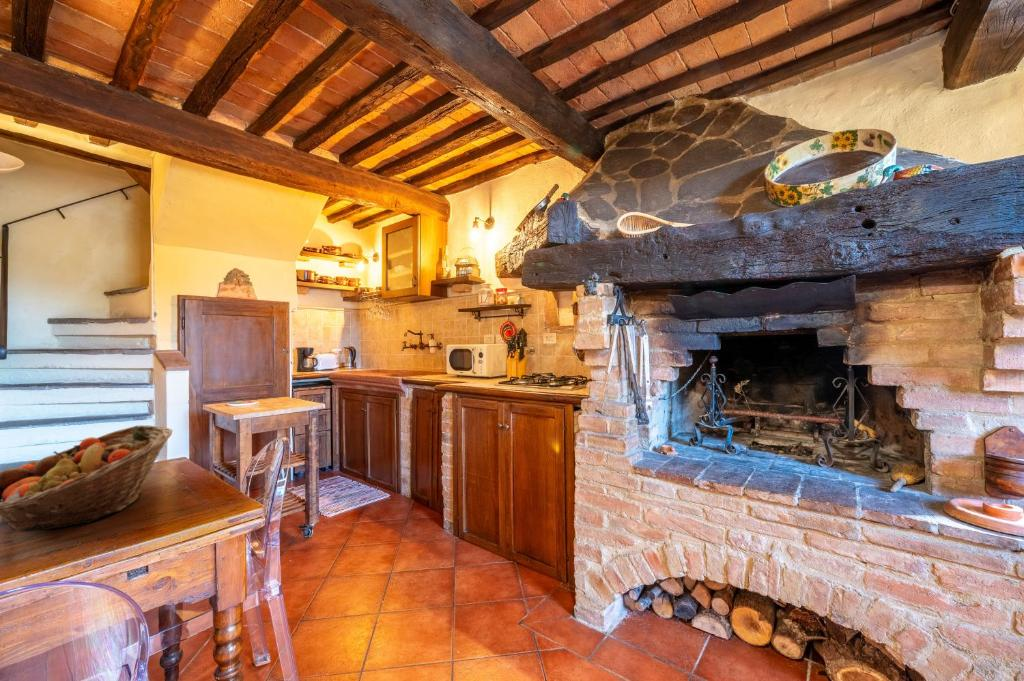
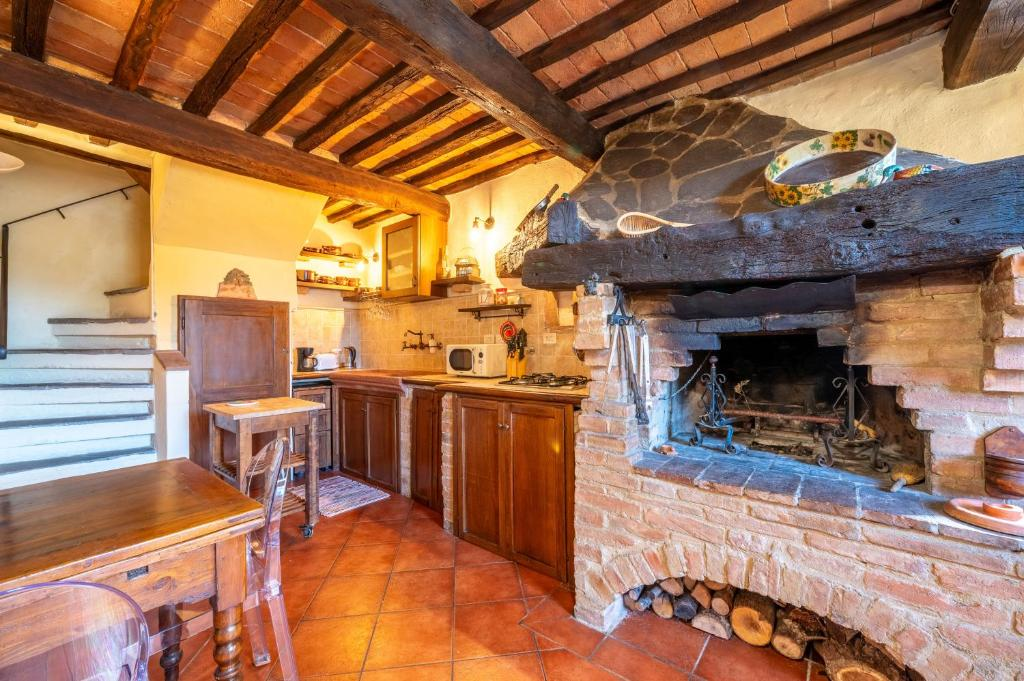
- fruit basket (87, 471)
